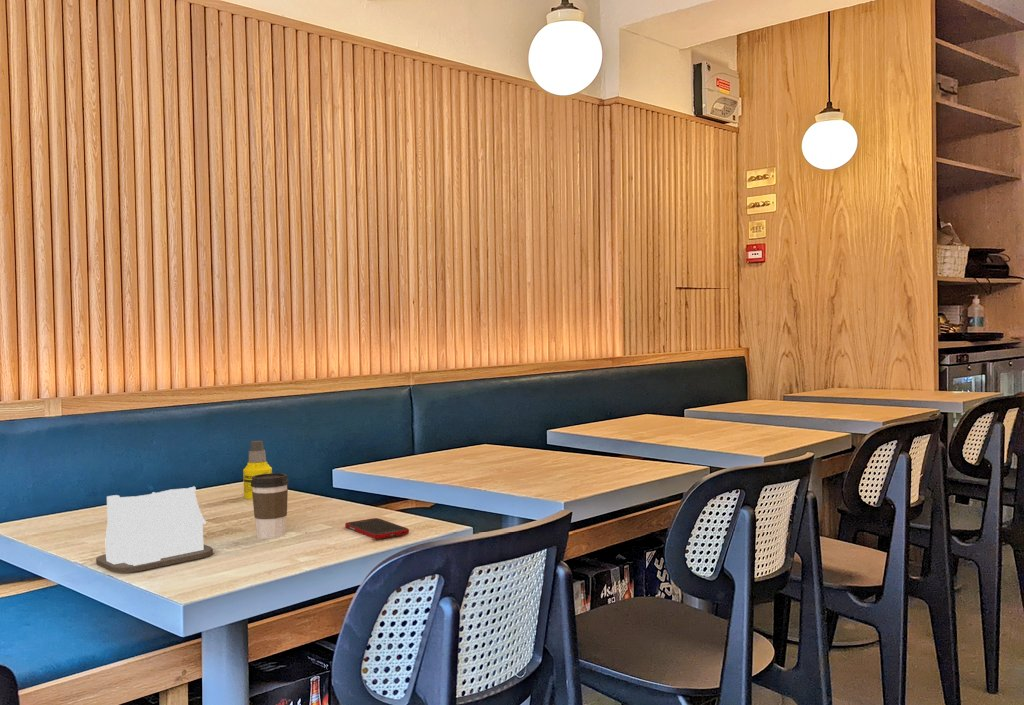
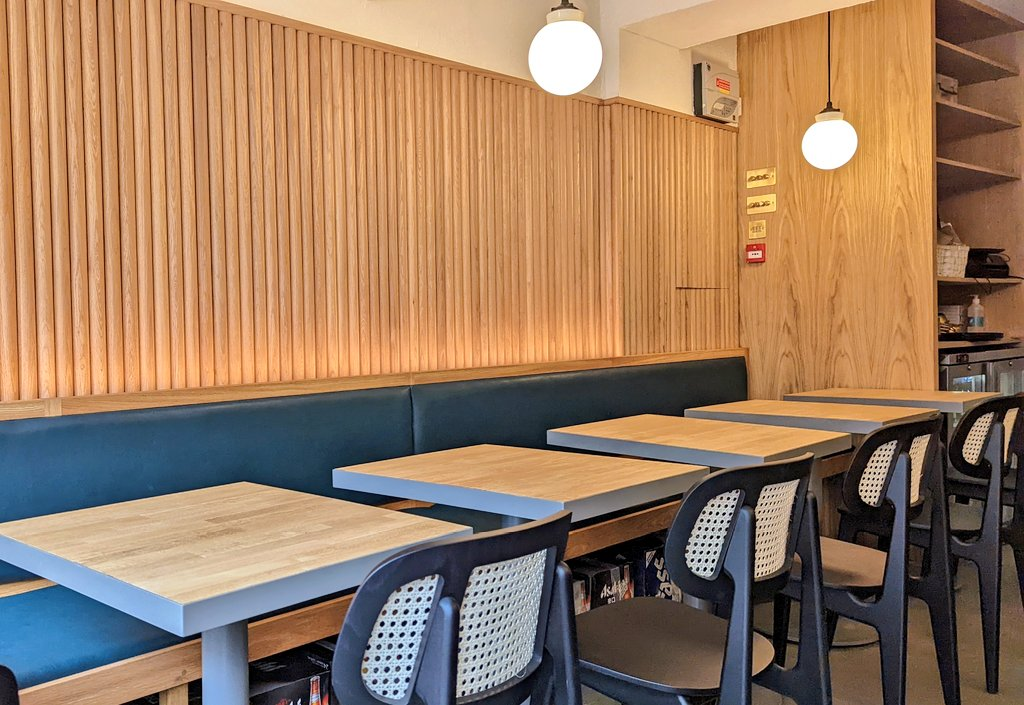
- coffee cup (270, 505)
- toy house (154, 523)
- bottle (257, 469)
- cell phone (376, 528)
